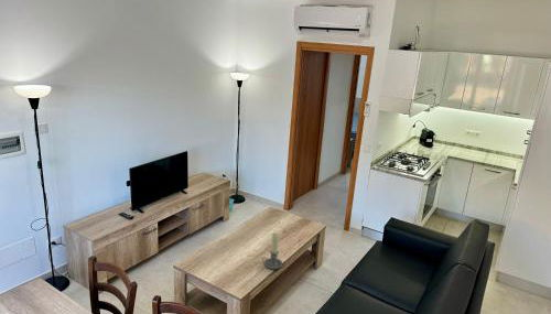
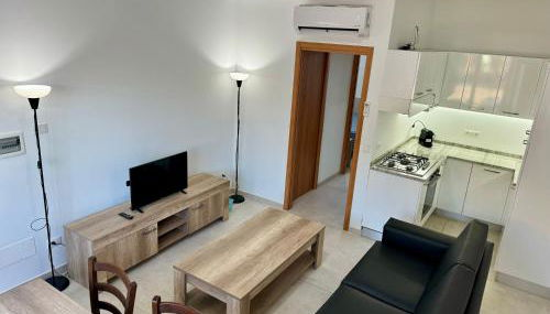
- candle holder (272, 249)
